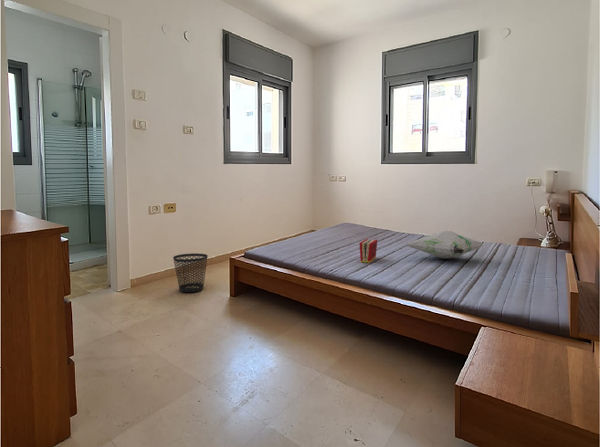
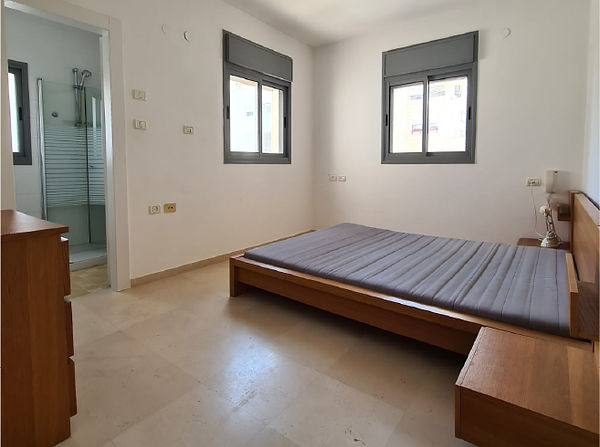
- decorative pillow (445, 245)
- book (368, 250)
- wastebasket (191, 272)
